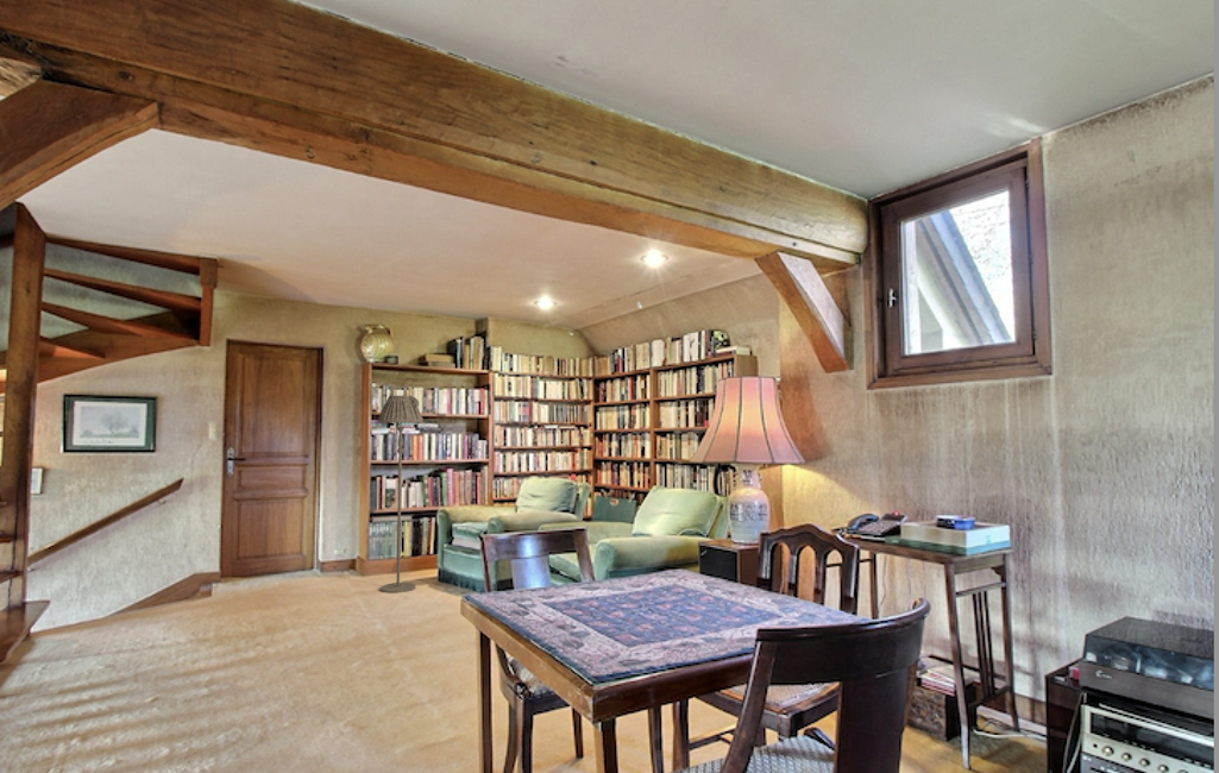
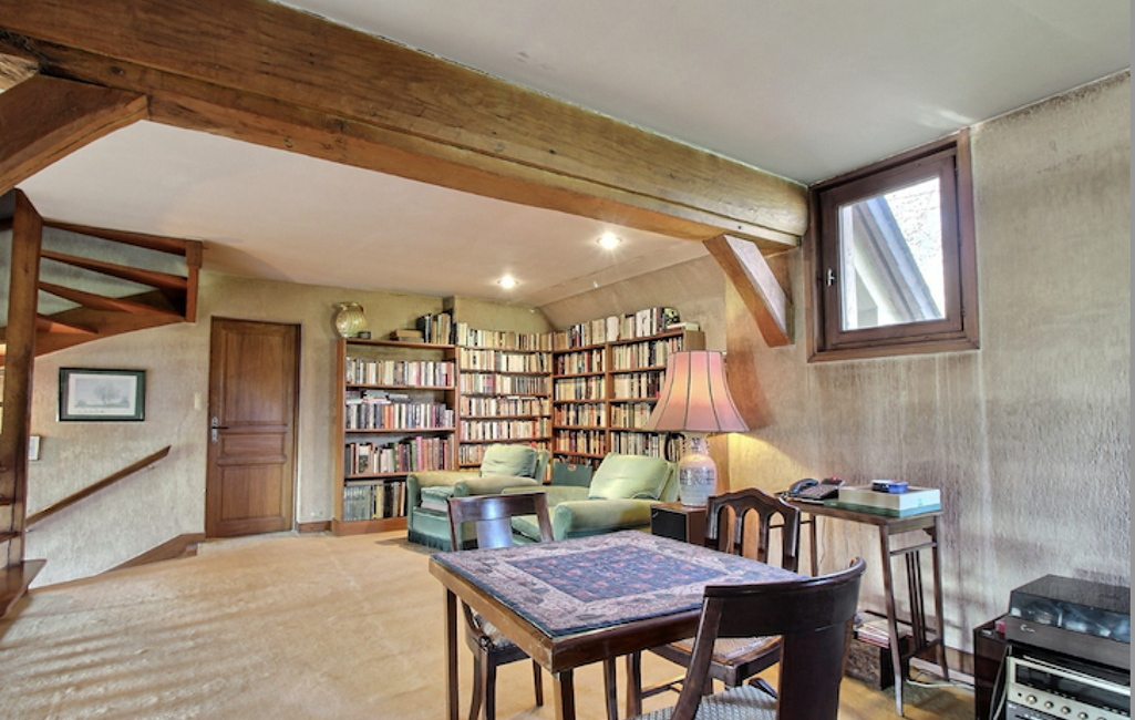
- floor lamp (398, 491)
